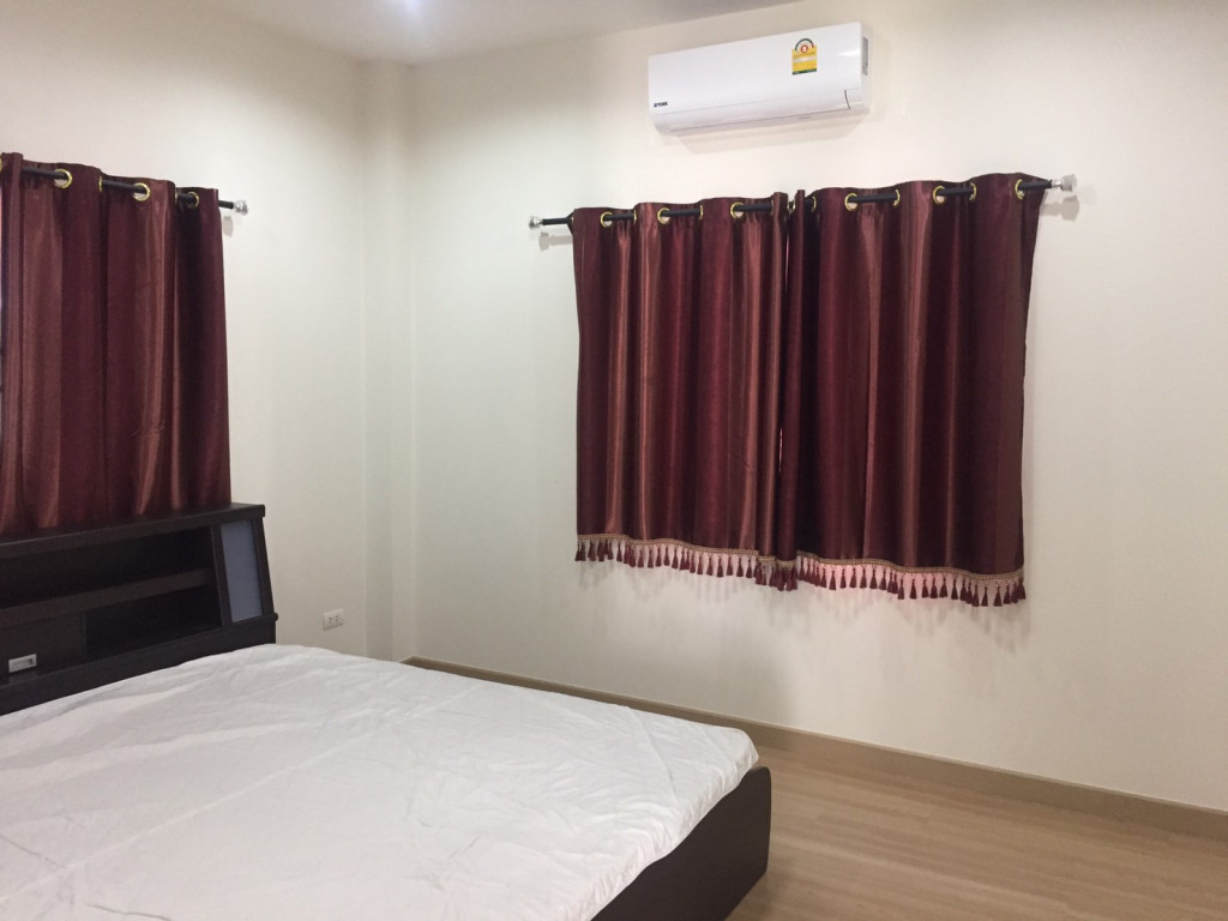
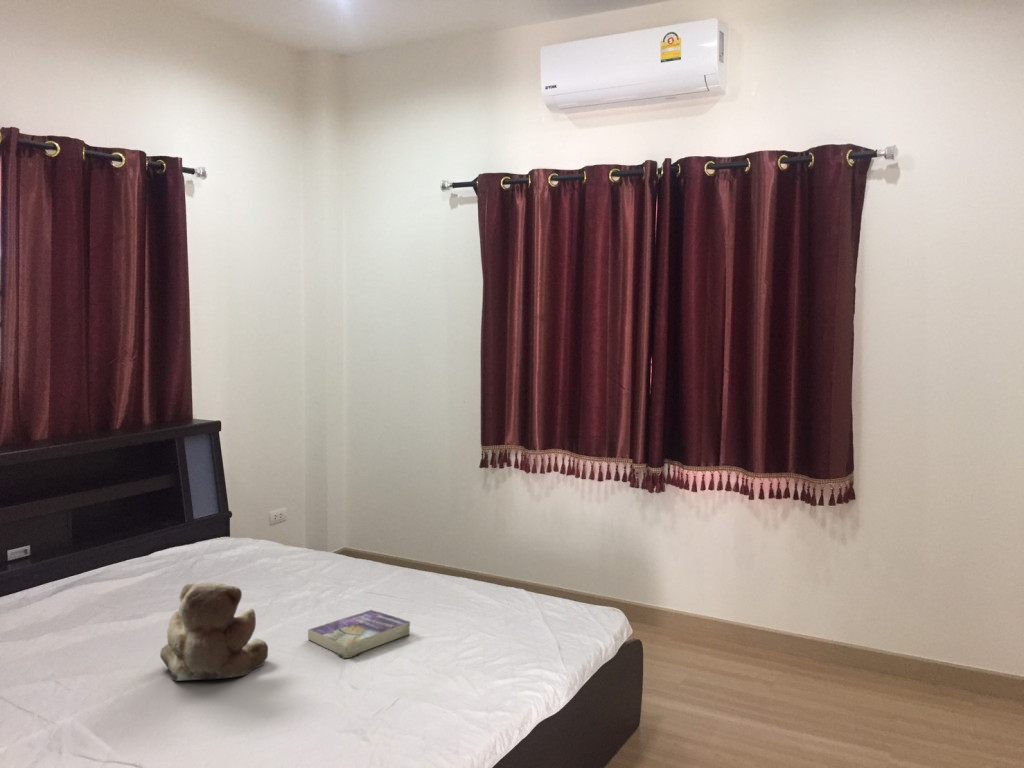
+ teddy bear (215, 623)
+ book (358, 630)
